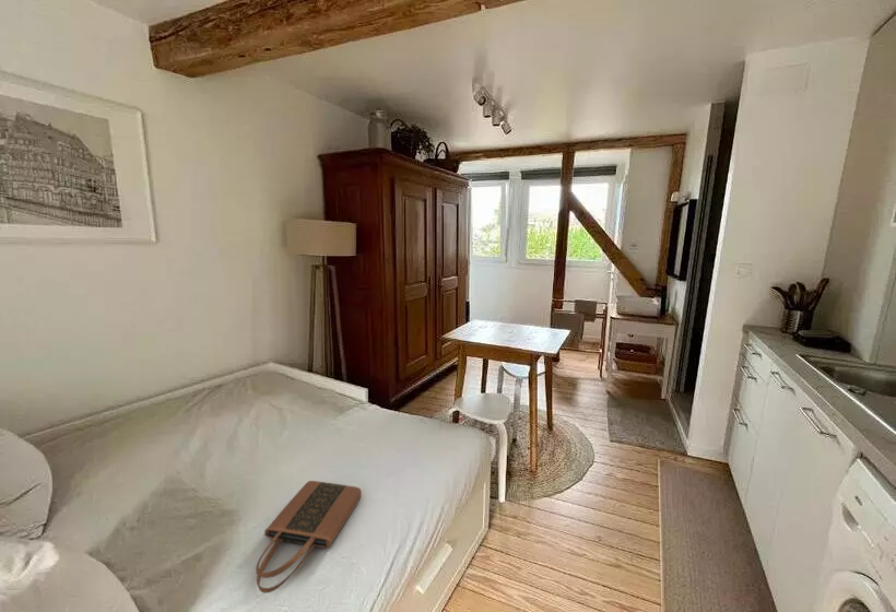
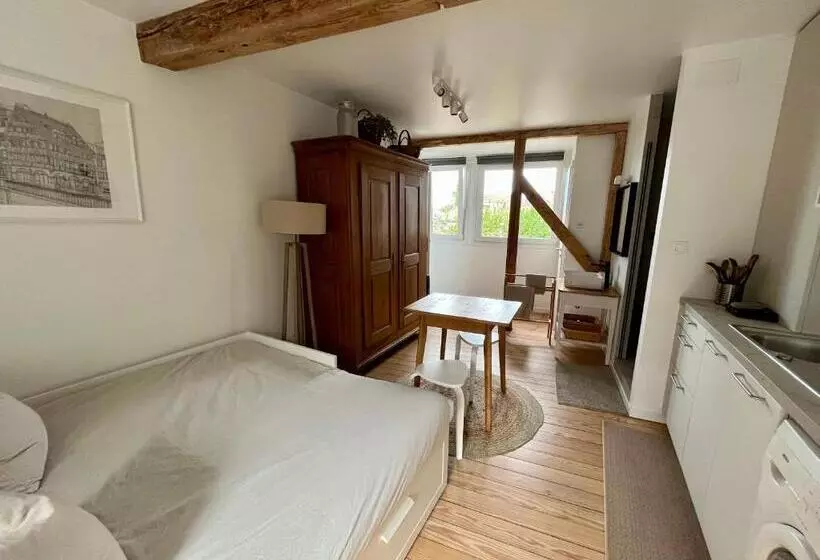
- tote bag (305, 526)
